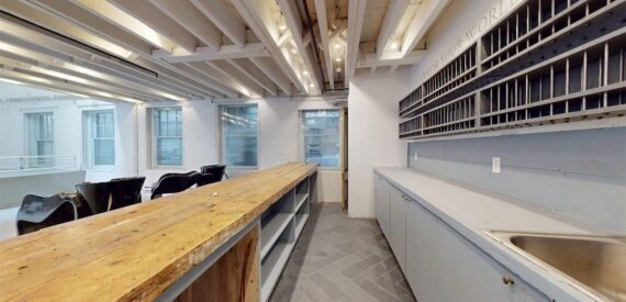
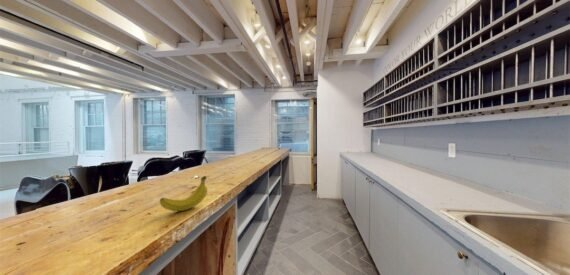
+ fruit (186, 197)
